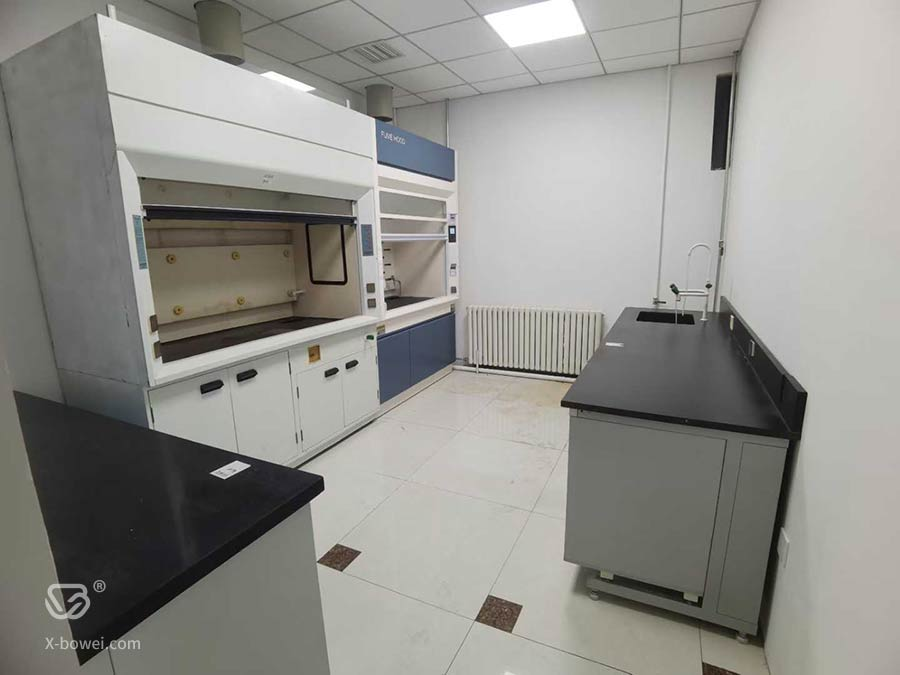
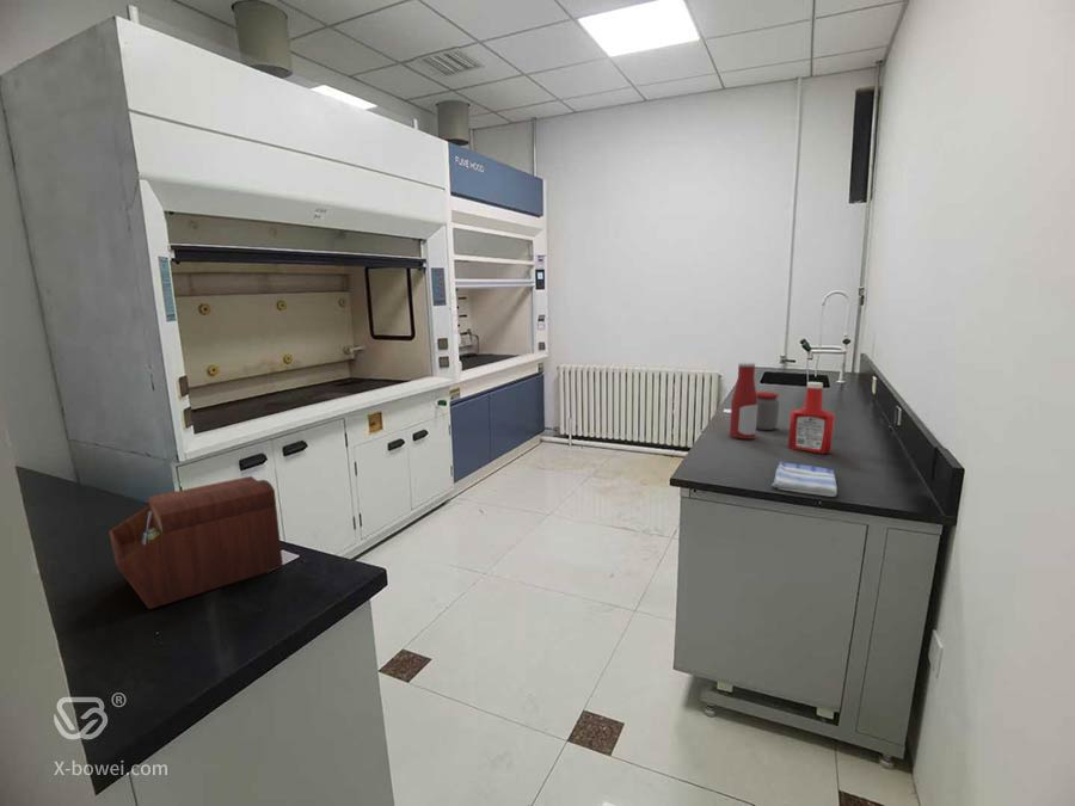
+ soap bottle (812, 416)
+ jar (764, 410)
+ bottle (744, 399)
+ sewing box (195, 531)
+ dish towel (804, 476)
